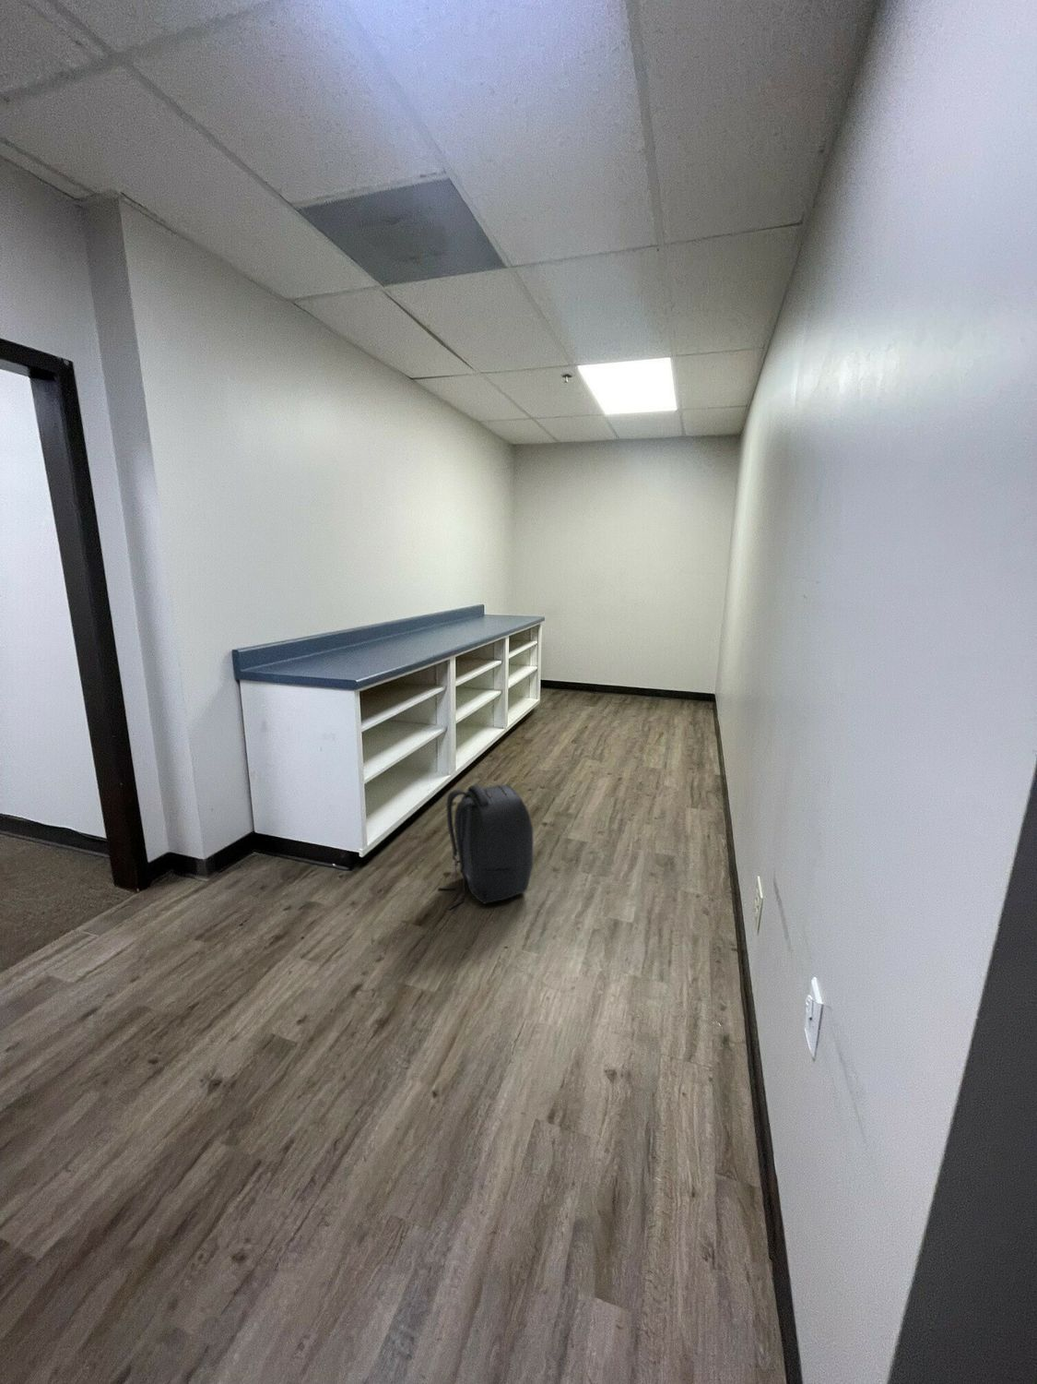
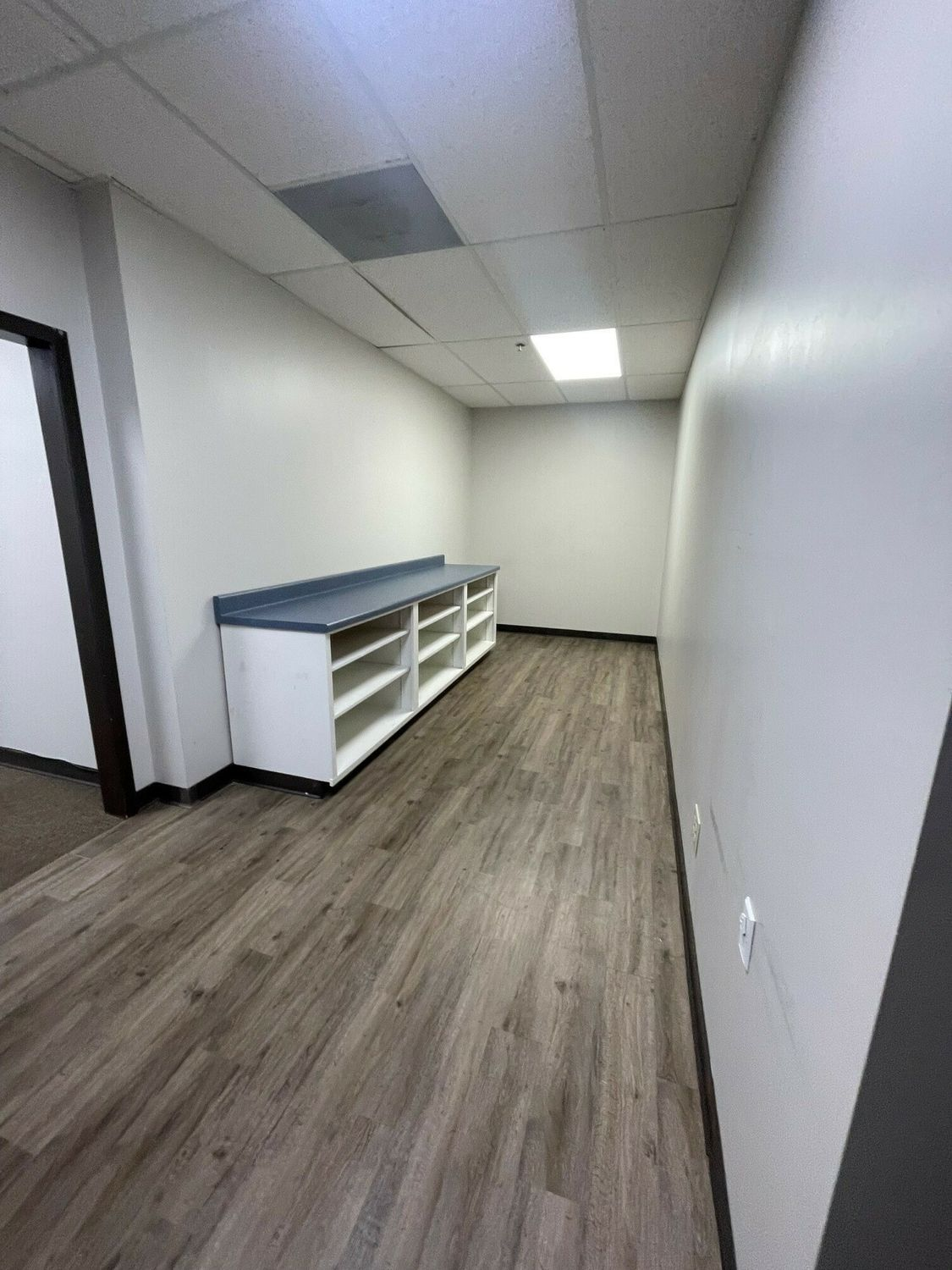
- backpack (485, 838)
